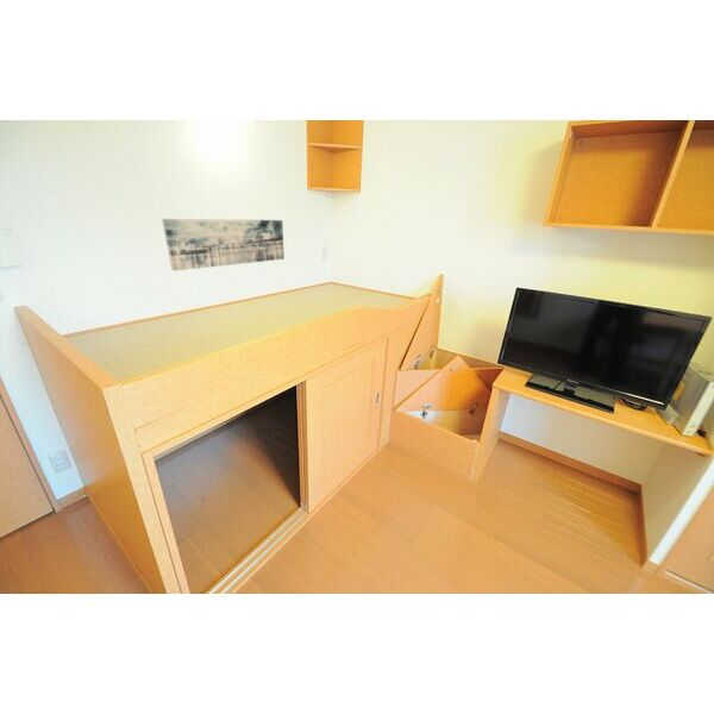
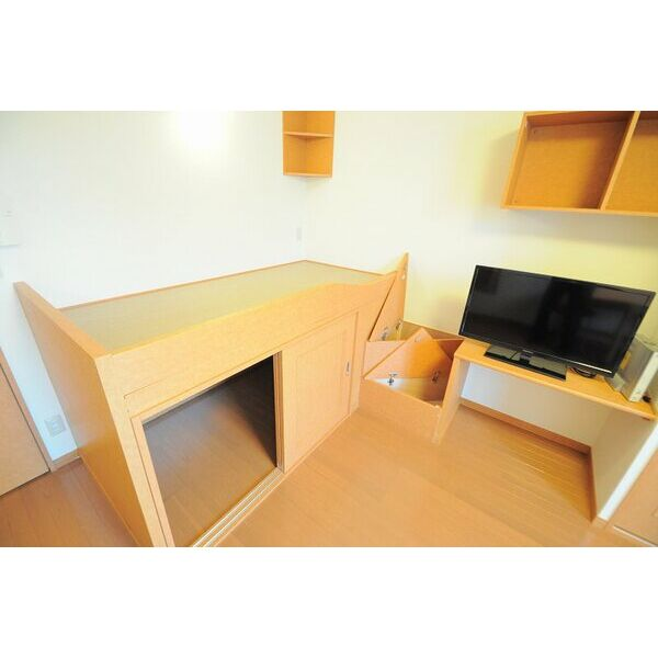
- wall art (233, 242)
